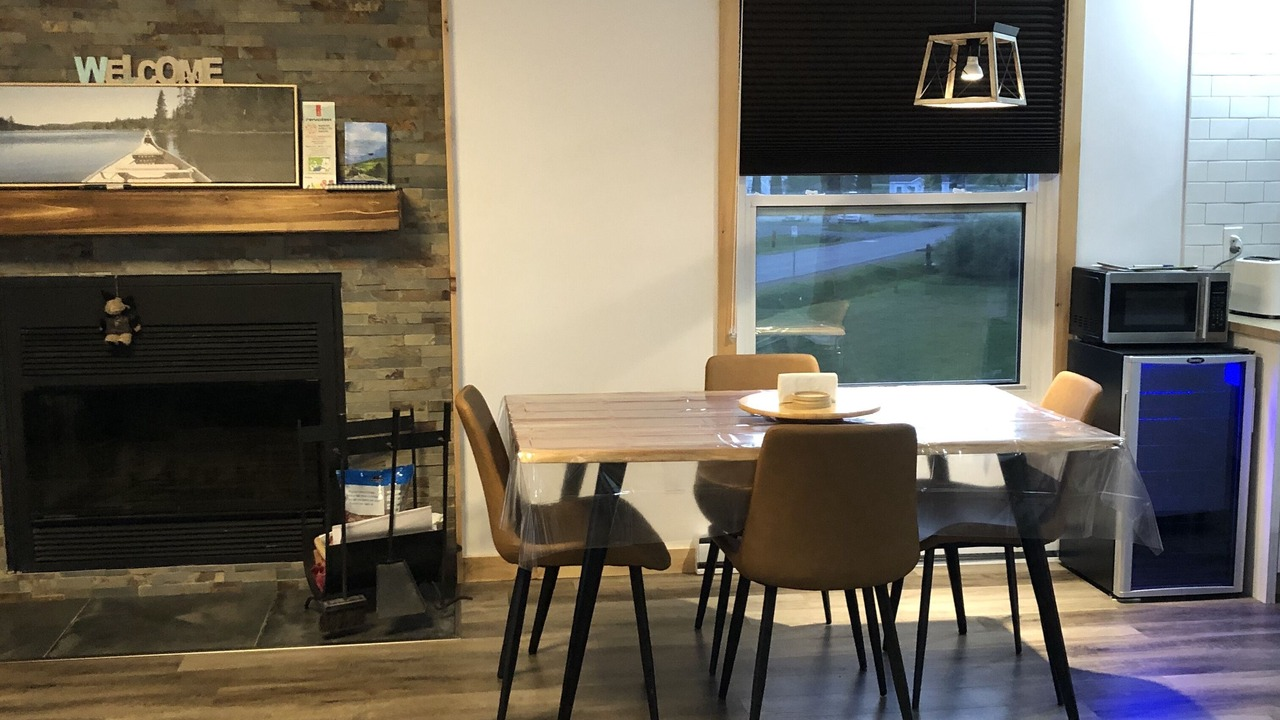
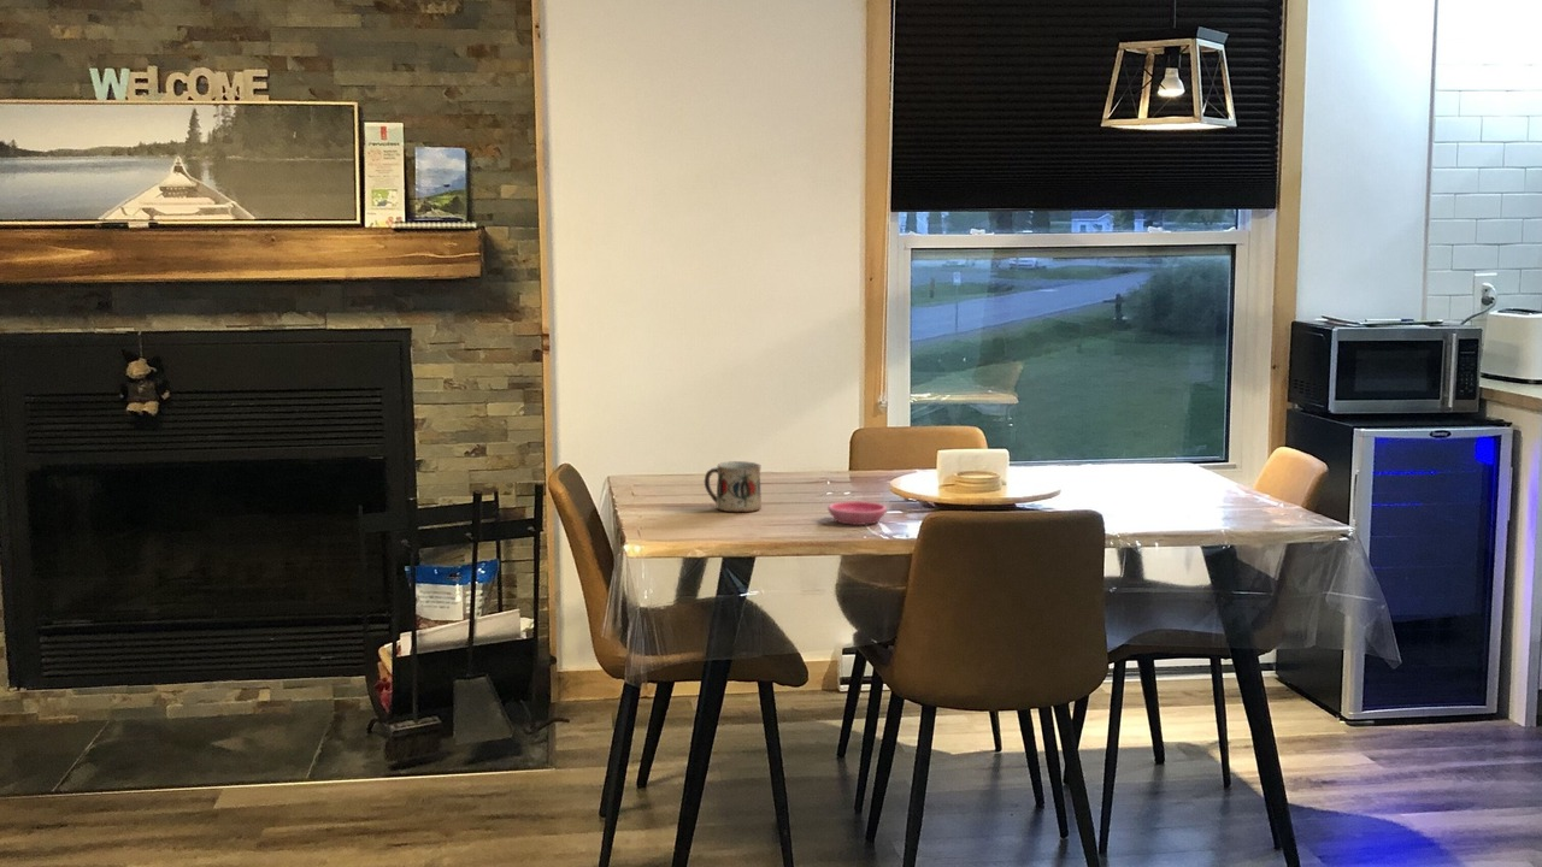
+ saucer (857, 513)
+ mug (735, 485)
